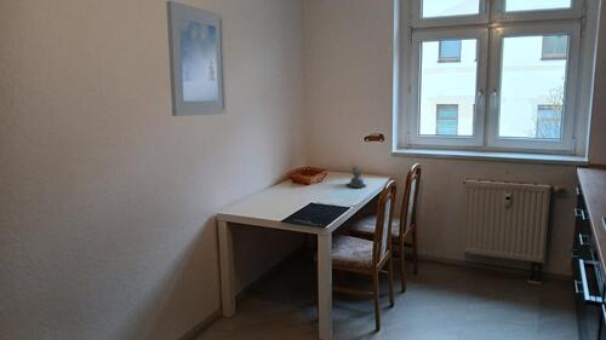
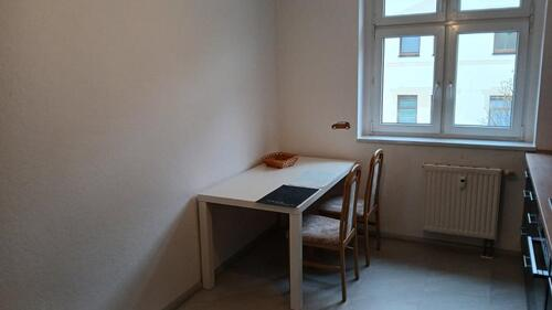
- succulent plant (355, 173)
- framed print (199, 62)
